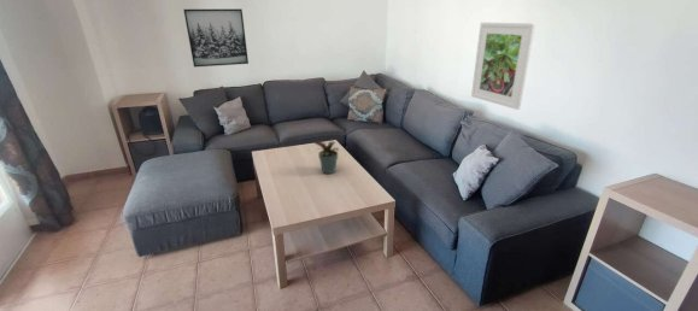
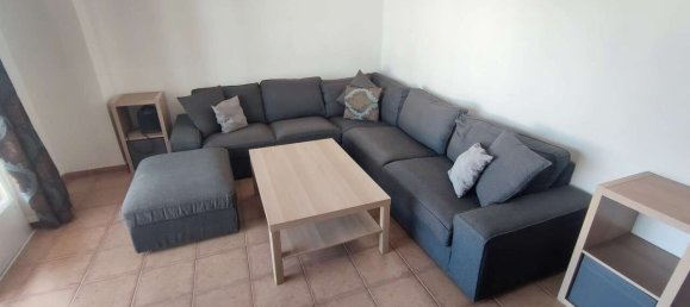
- potted plant (324, 153)
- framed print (499, 64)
- wall art (217, 37)
